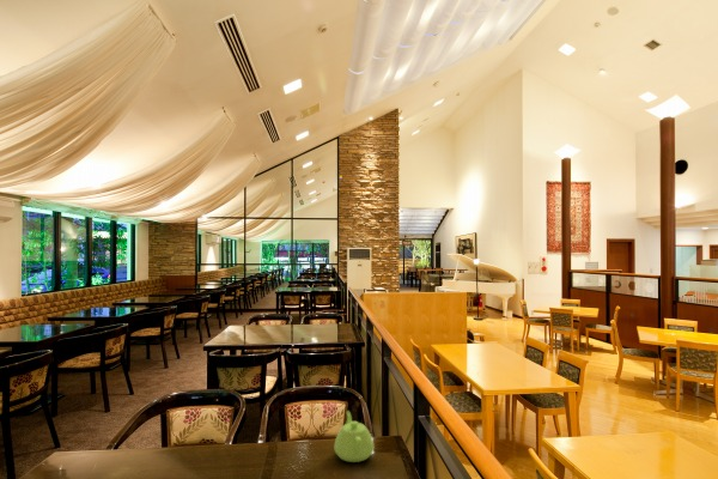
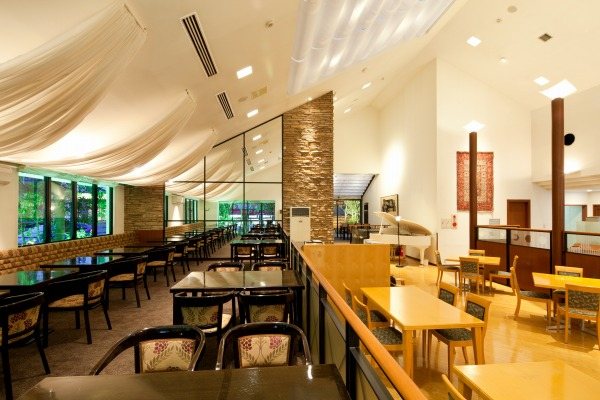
- teapot (353, 437)
